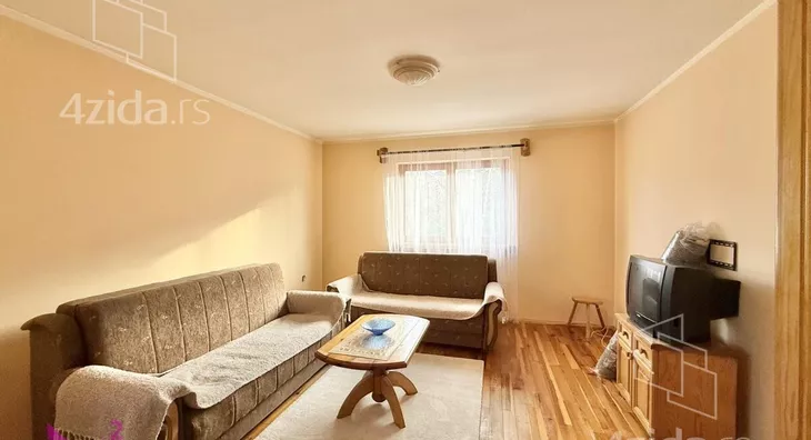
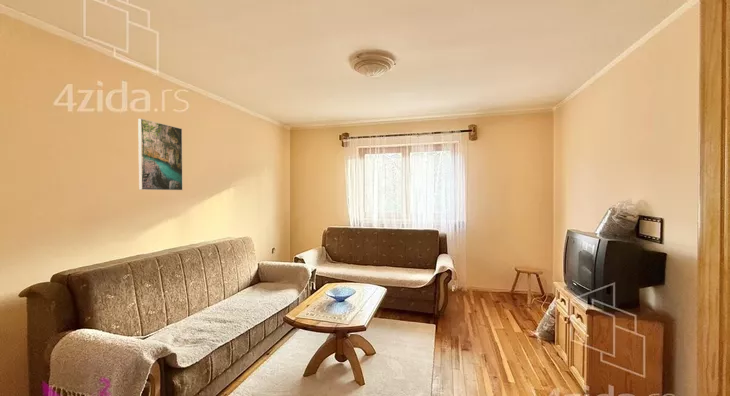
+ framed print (162, 157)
